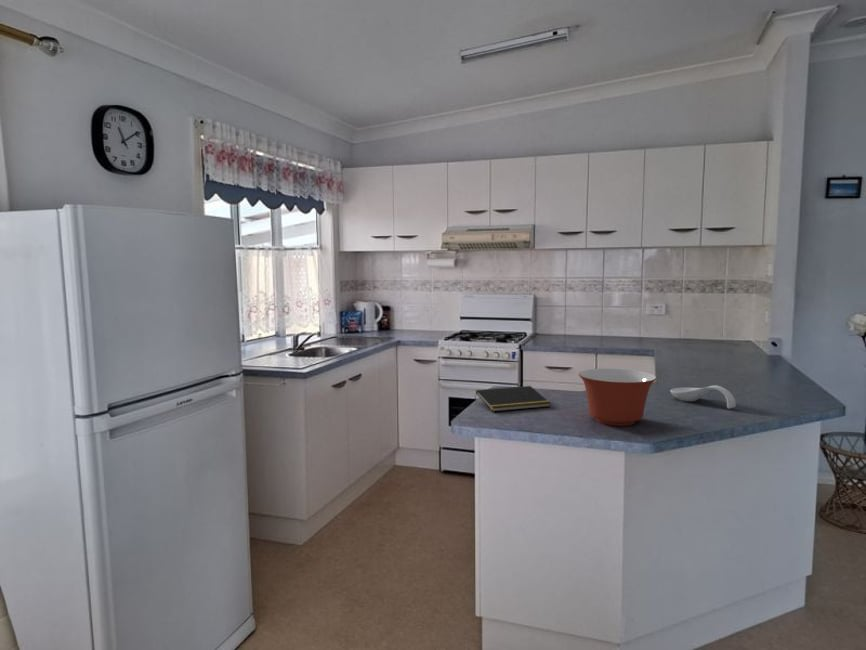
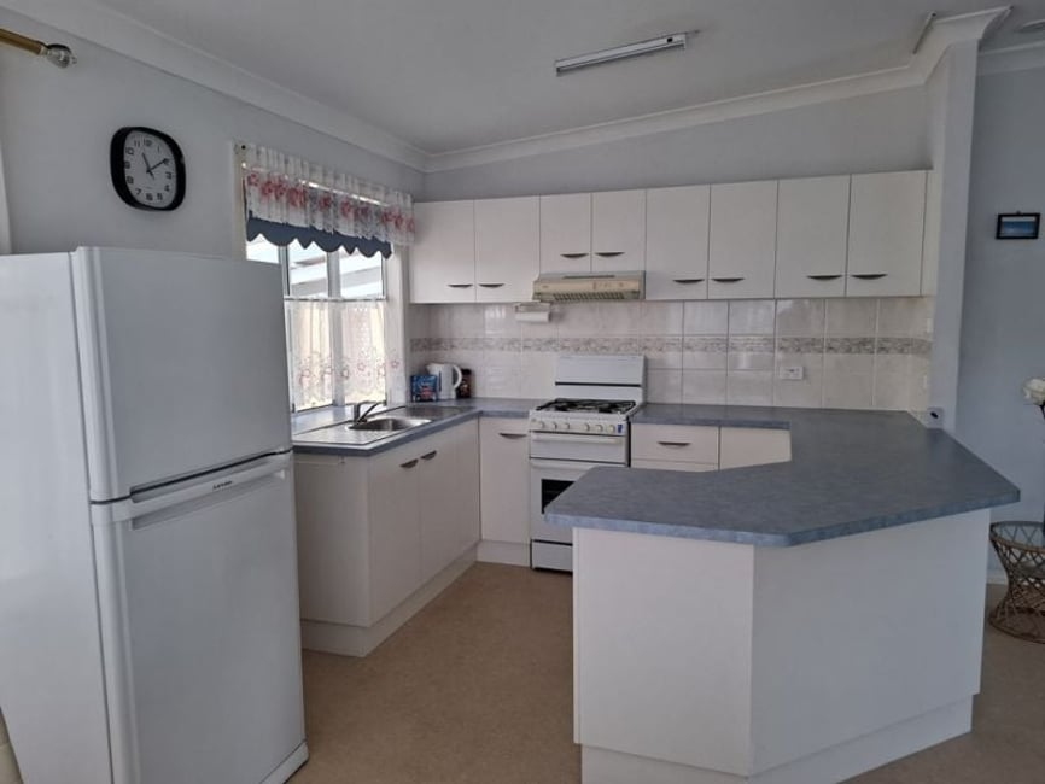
- mixing bowl (616, 398)
- notepad (512, 398)
- spoon rest (701, 393)
